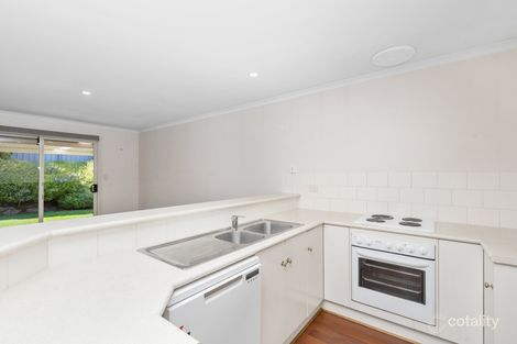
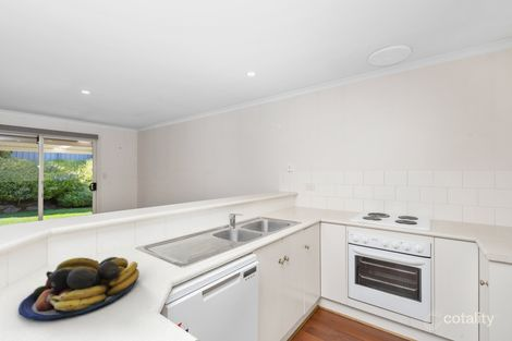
+ fruit bowl (84, 273)
